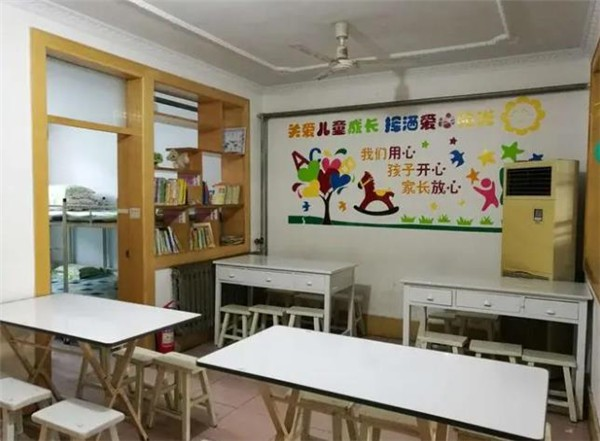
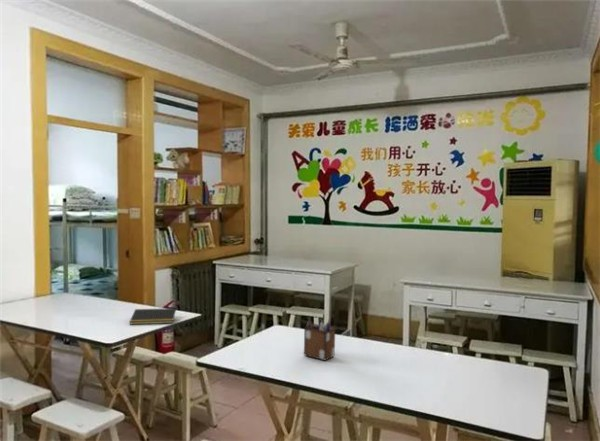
+ desk organizer (319, 336)
+ notepad (153, 316)
